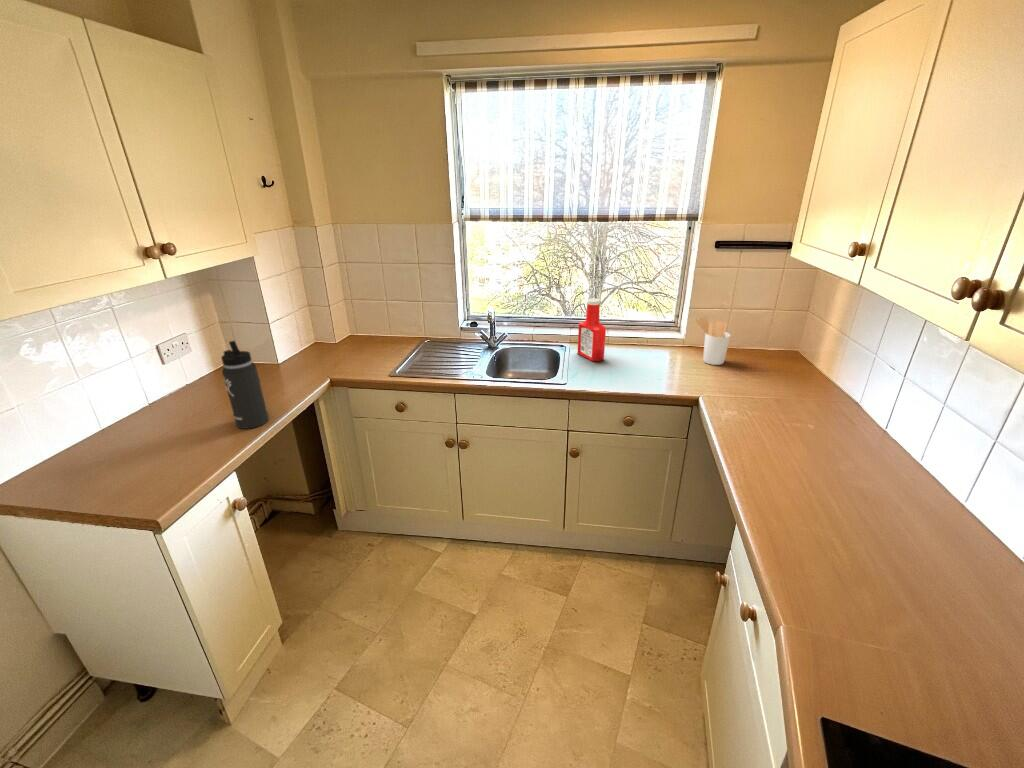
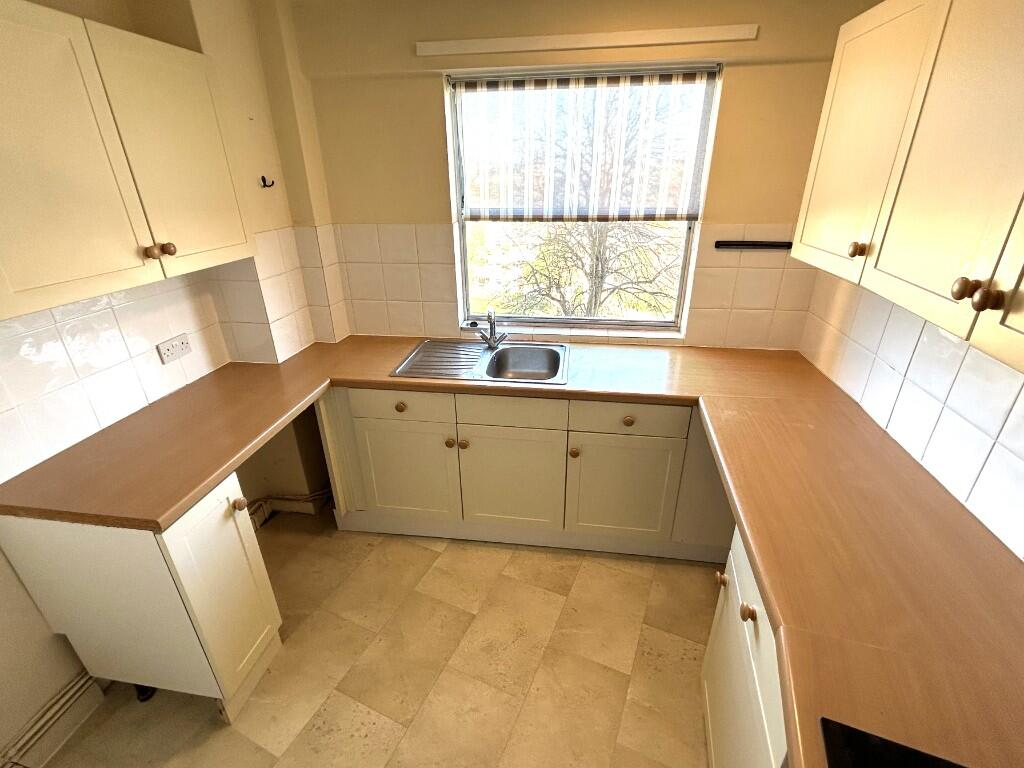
- soap bottle (592, 328)
- utensil holder (710, 339)
- thermos bottle (241, 382)
